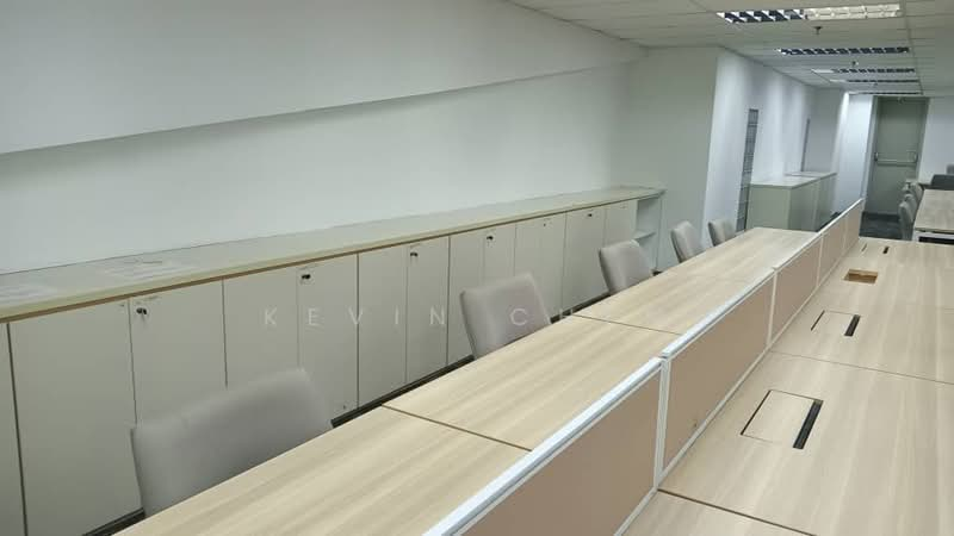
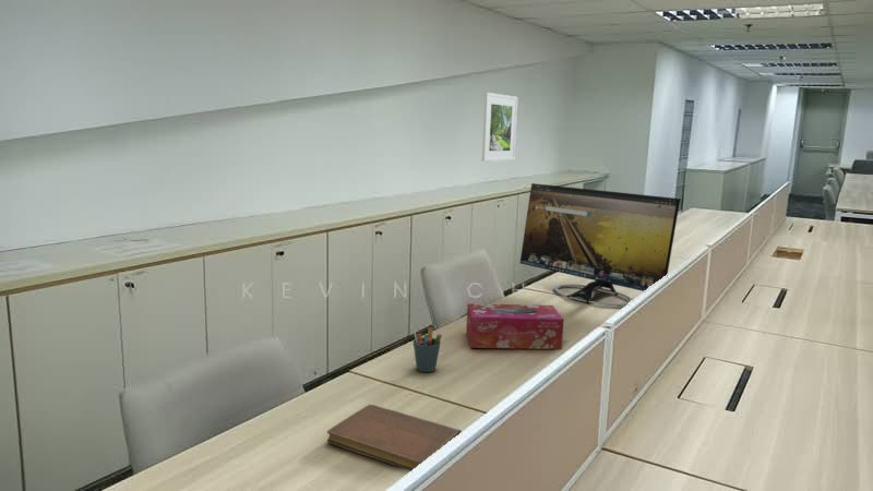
+ notebook (394, 435)
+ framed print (500, 128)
+ computer monitor (590, 244)
+ pen holder (427, 347)
+ tissue box (513, 325)
